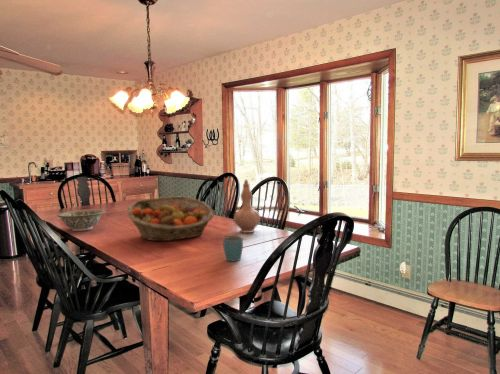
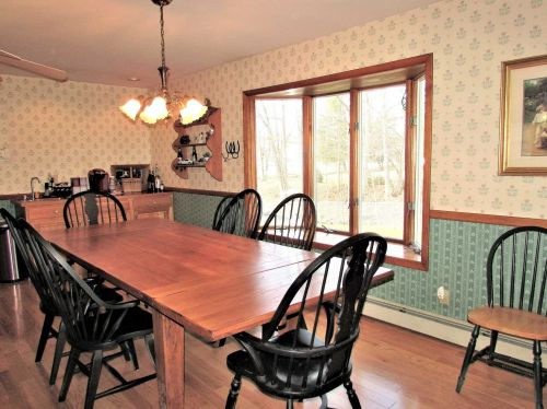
- decorative bowl (81, 220)
- mug (231, 247)
- vase (246, 205)
- fruit basket (171, 217)
